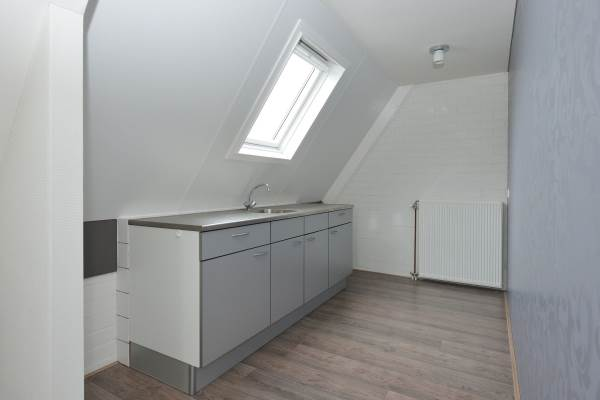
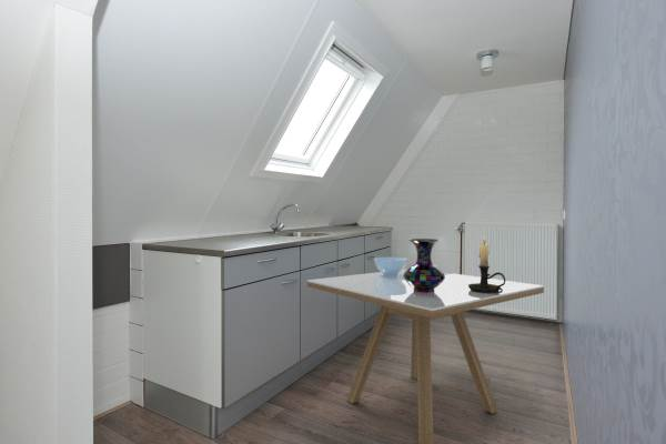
+ candle holder (487, 262)
+ dining table (420, 344)
+ vase (424, 264)
+ bowl (390, 266)
